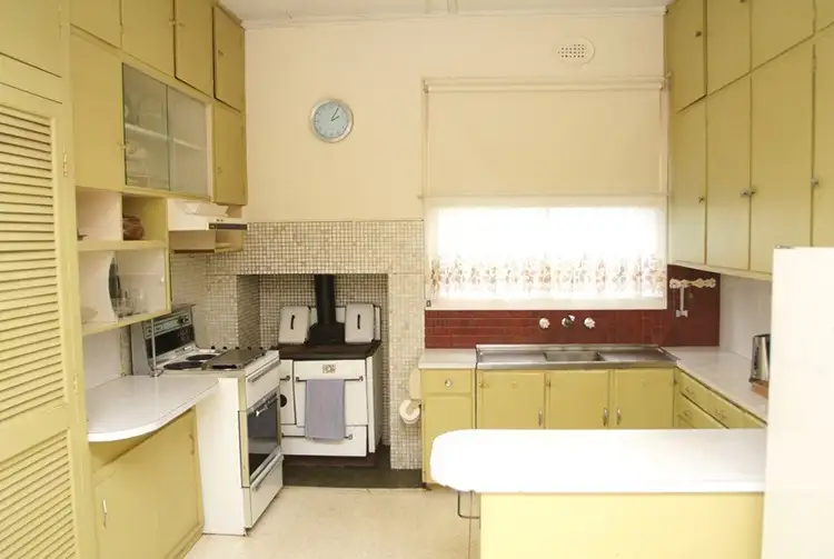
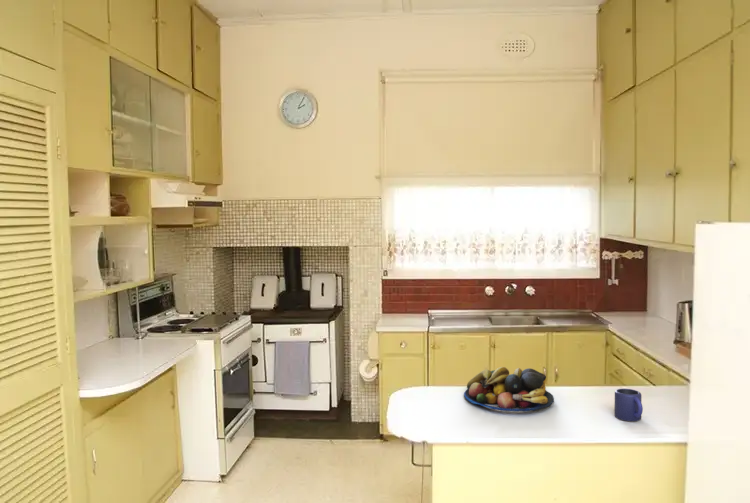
+ fruit bowl (507, 381)
+ mug (630, 405)
